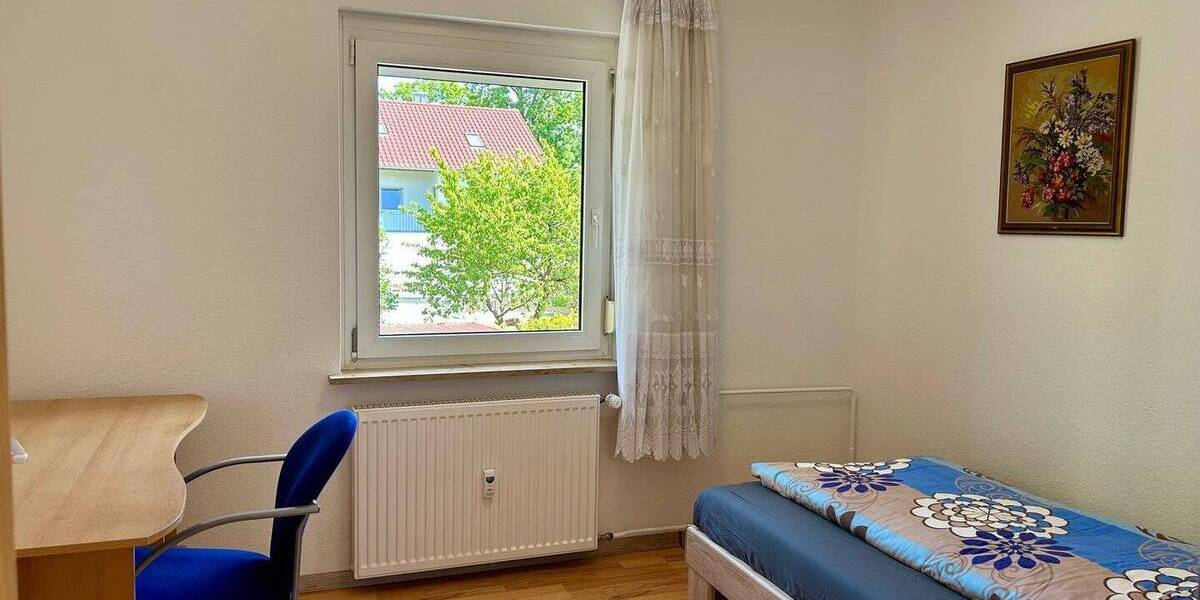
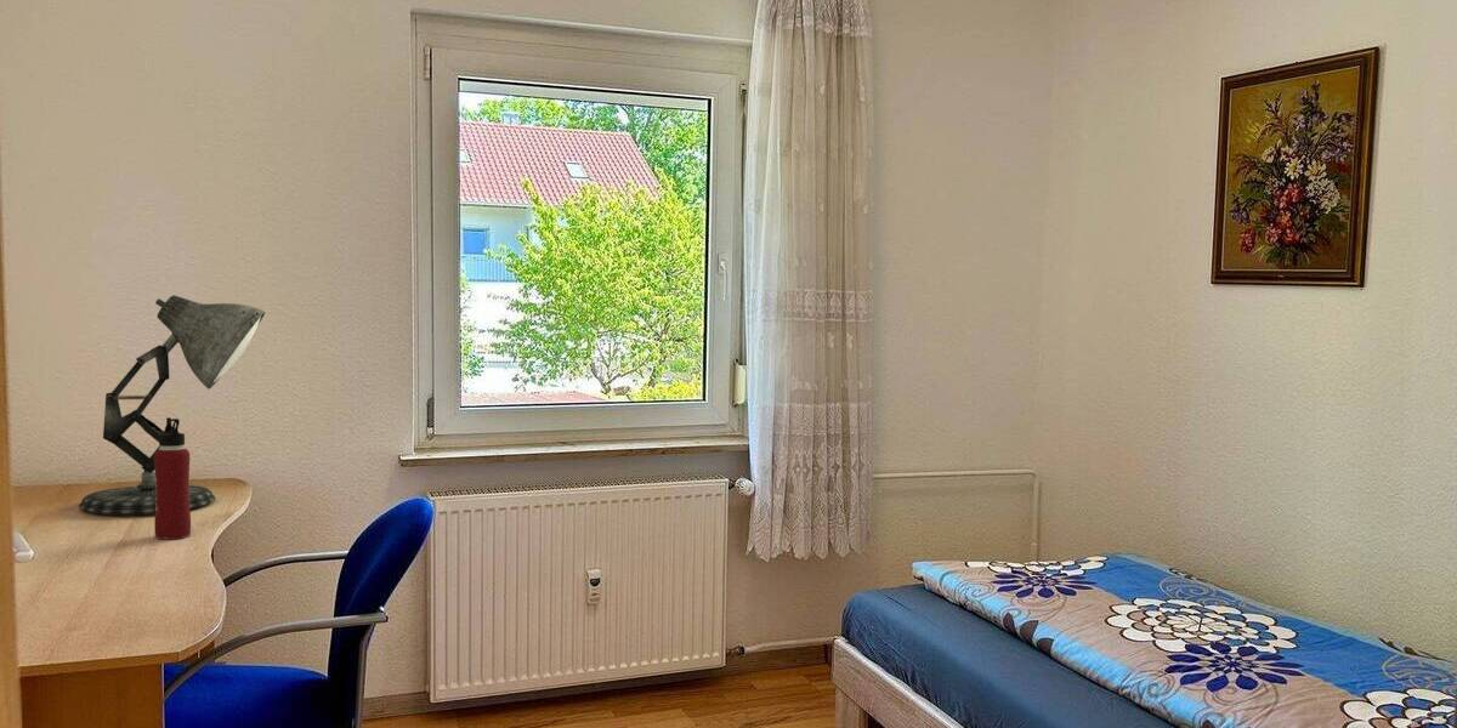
+ water bottle (171, 477)
+ desk lamp (158, 389)
